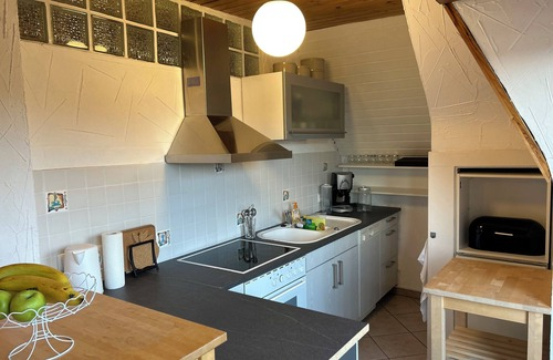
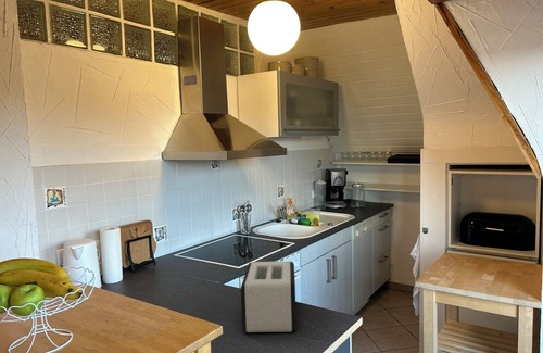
+ toaster (269, 293)
